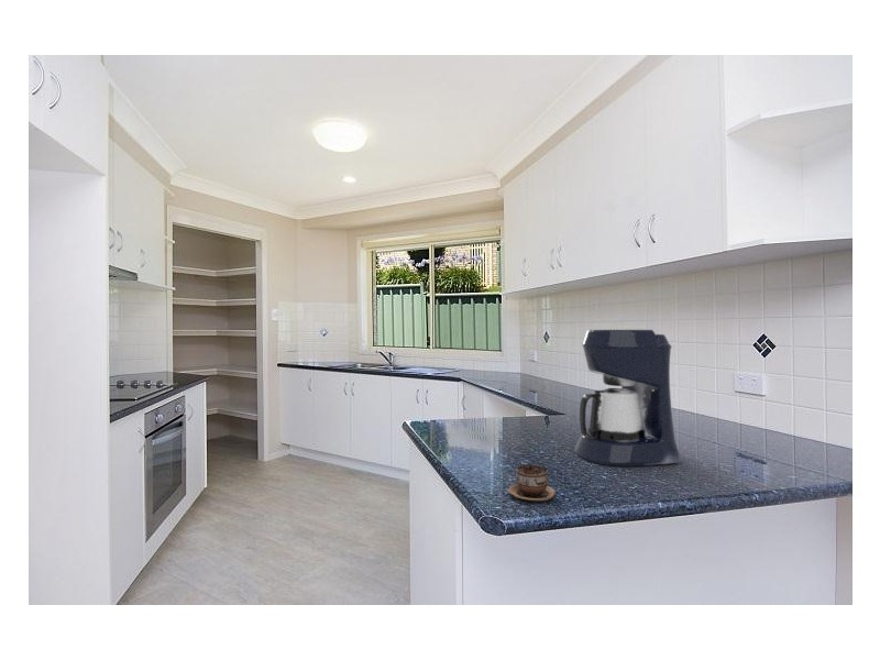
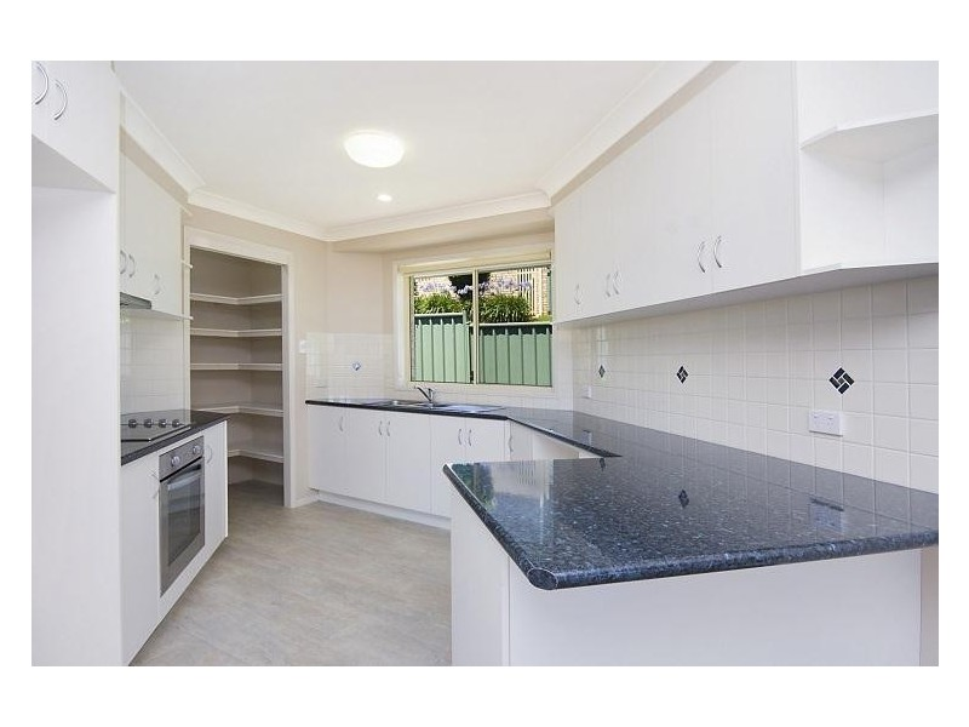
- cup (531, 481)
- coffee maker (626, 392)
